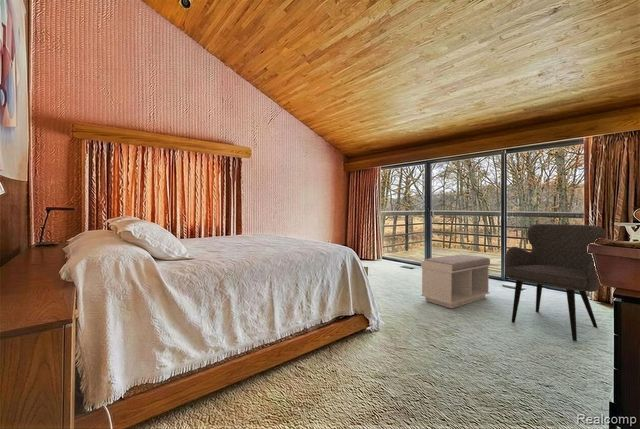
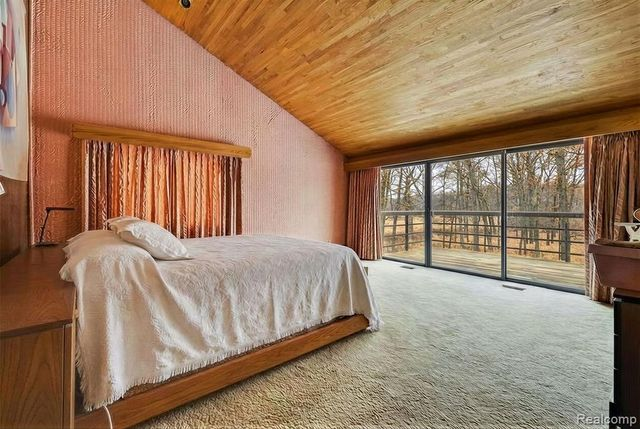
- bench (456, 278)
- armchair (553, 275)
